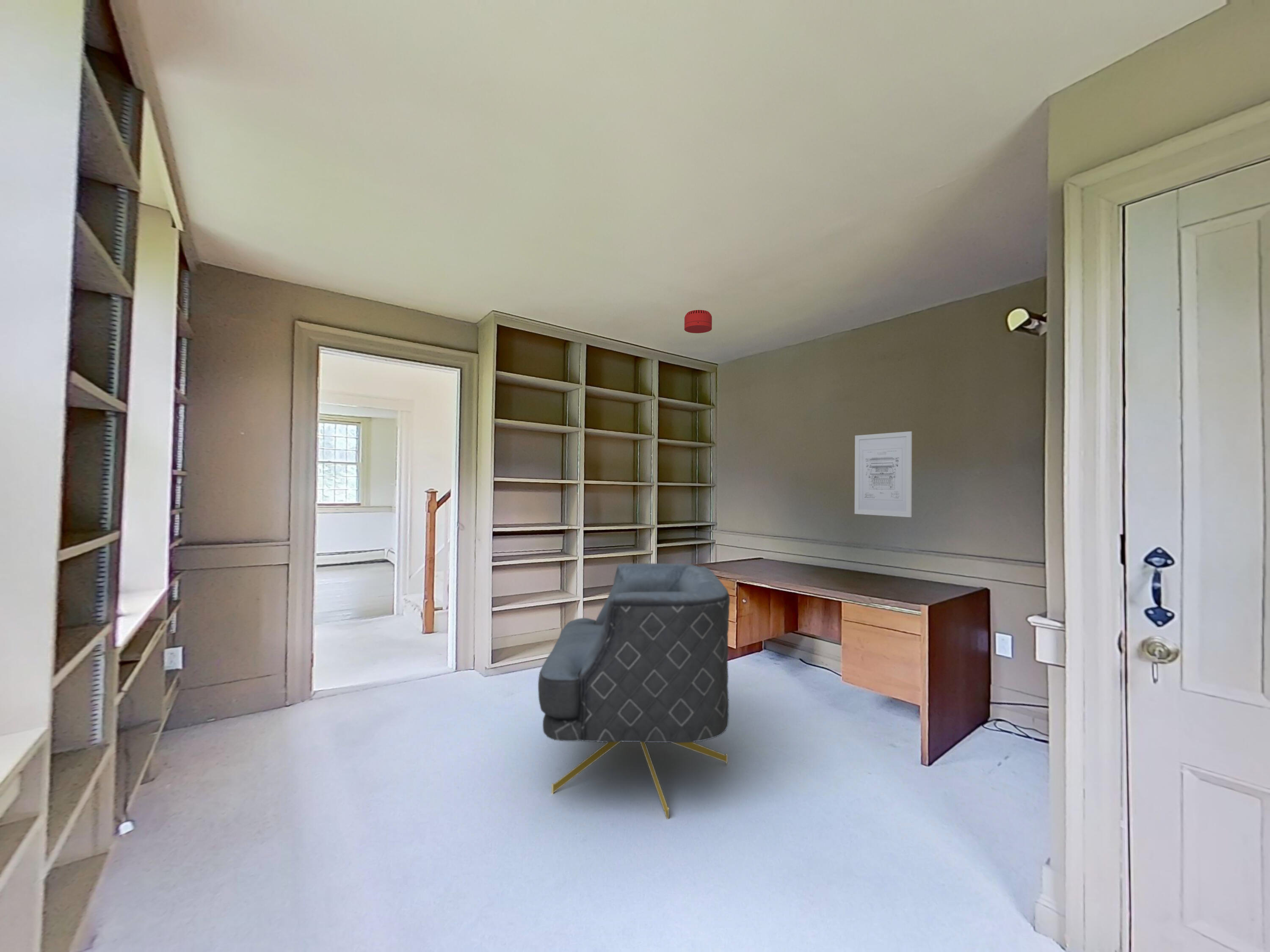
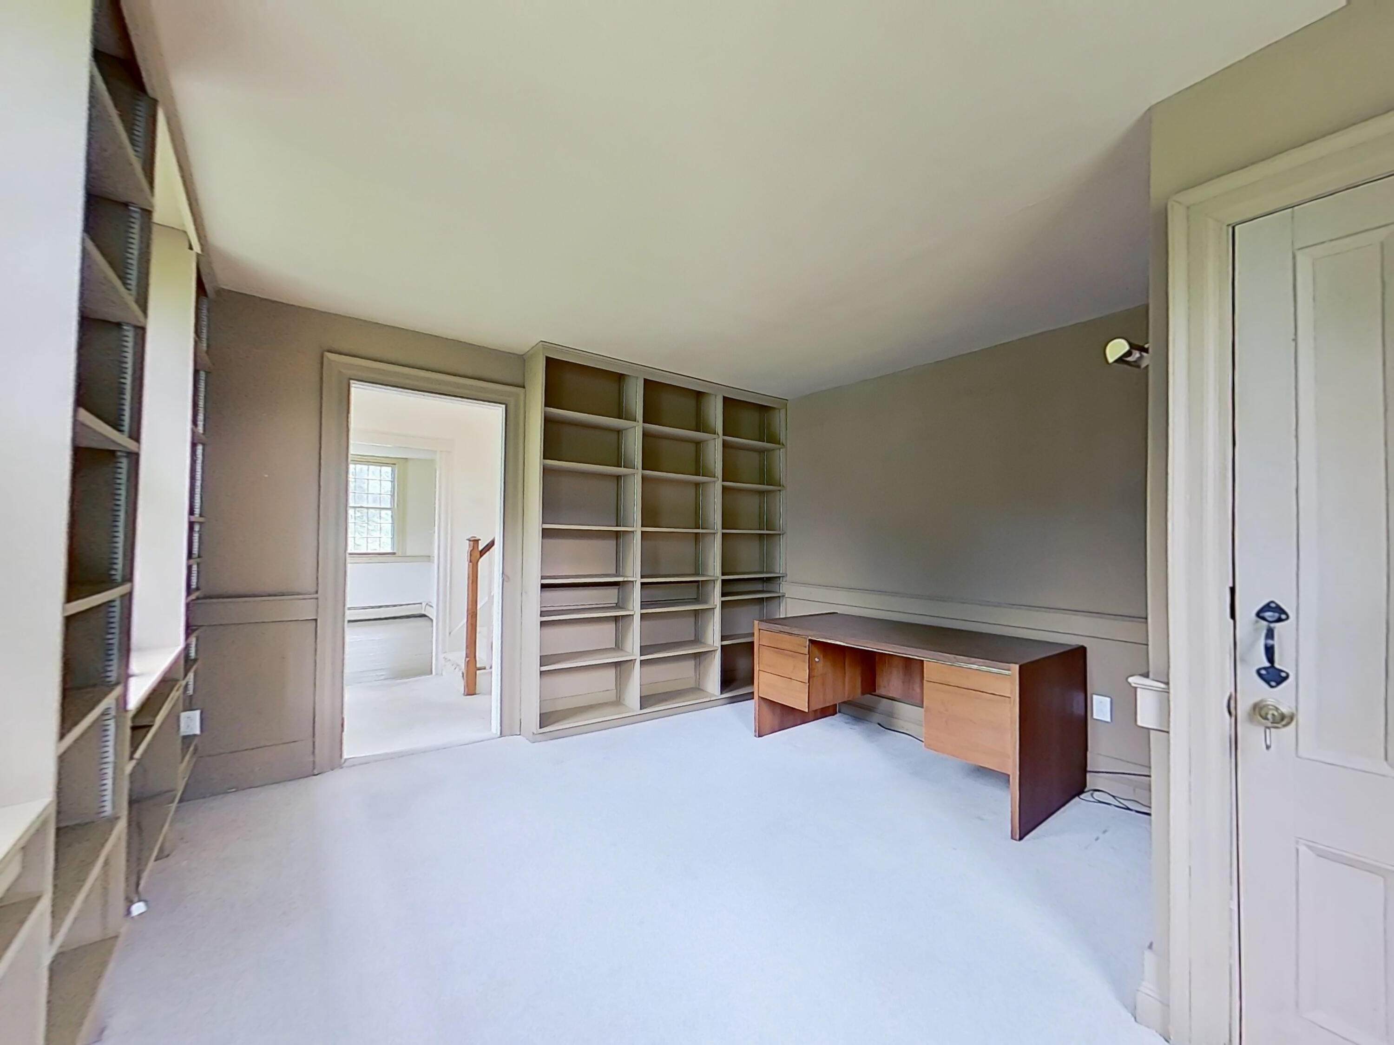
- armchair (640, 668)
- wall art (882, 474)
- smoke detector (698, 321)
